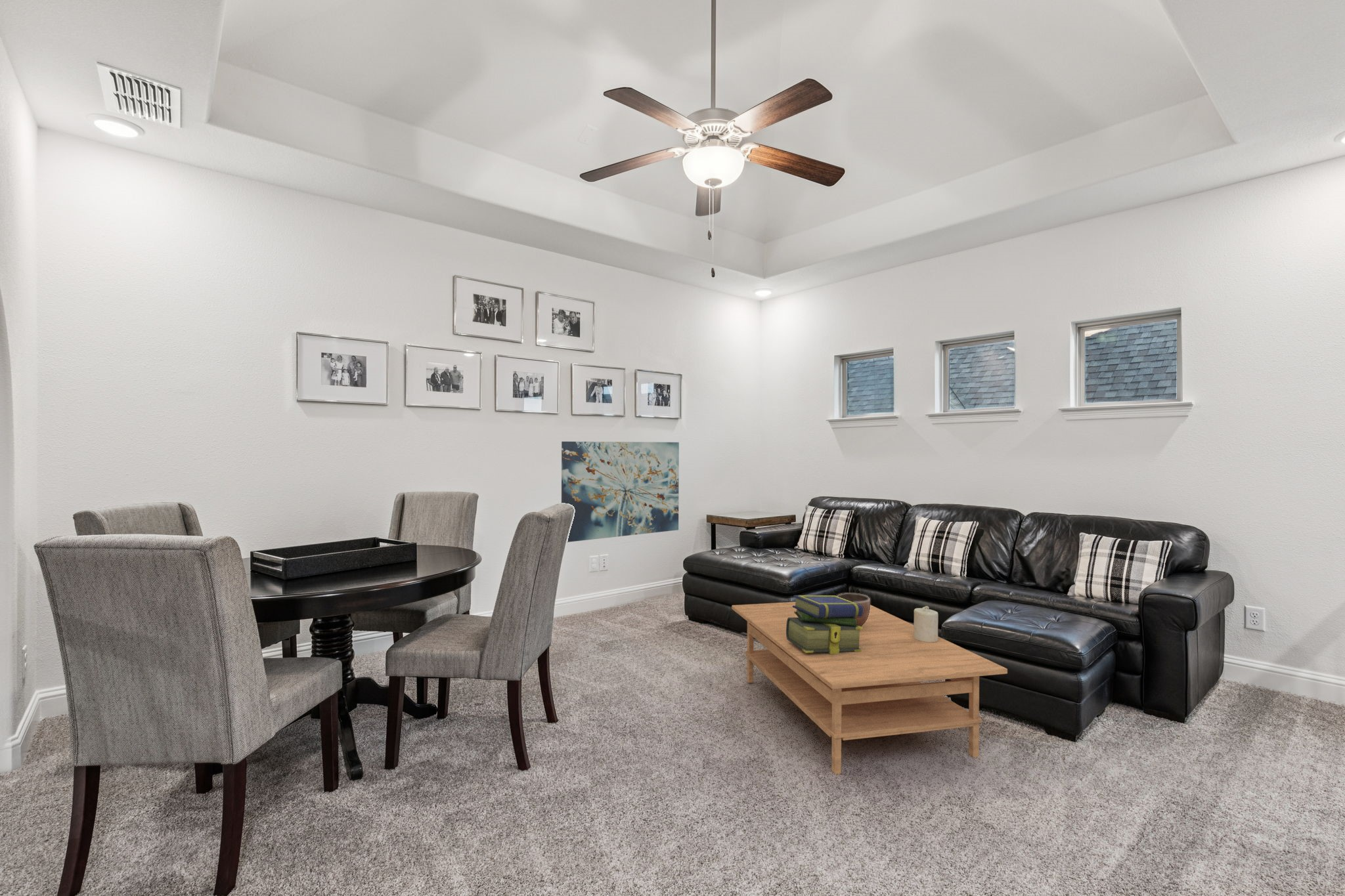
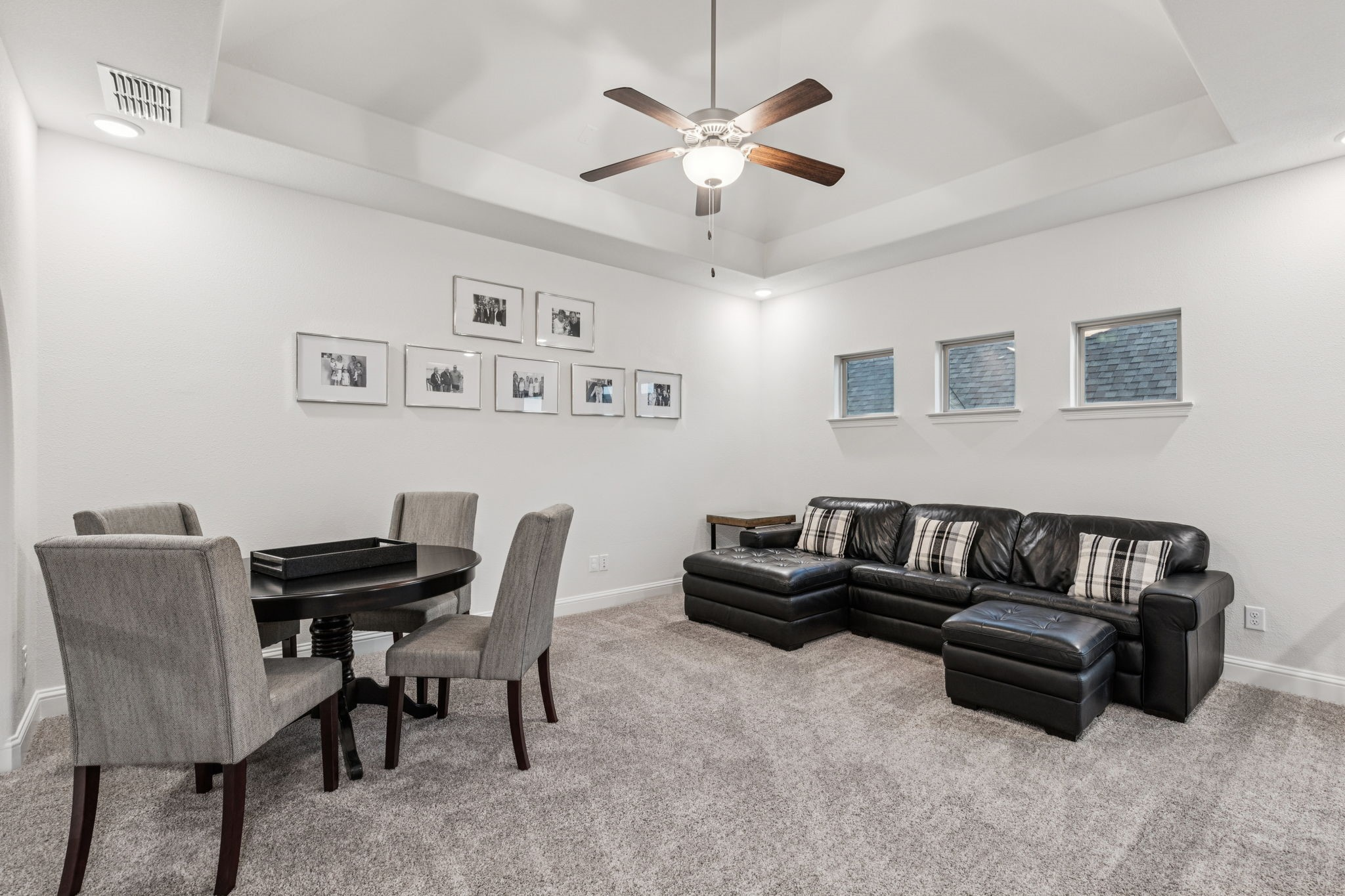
- decorative bowl (854, 618)
- candle (925, 621)
- wall art (624, 488)
- stack of books (825, 620)
- coffee table (847, 673)
